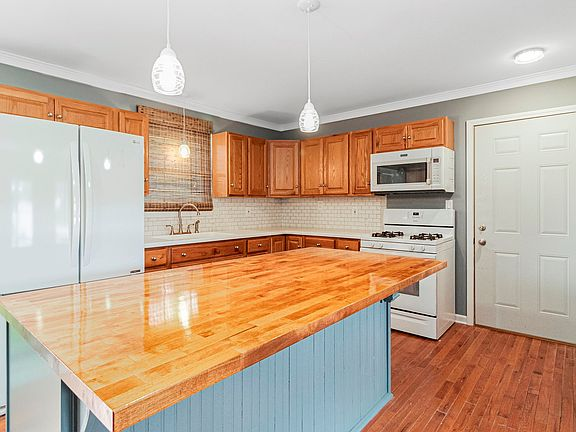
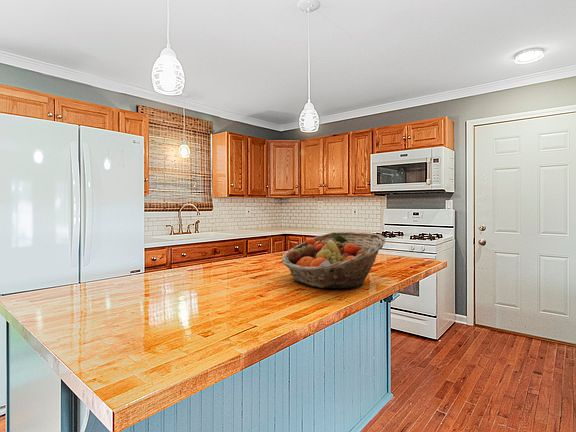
+ fruit basket (331, 257)
